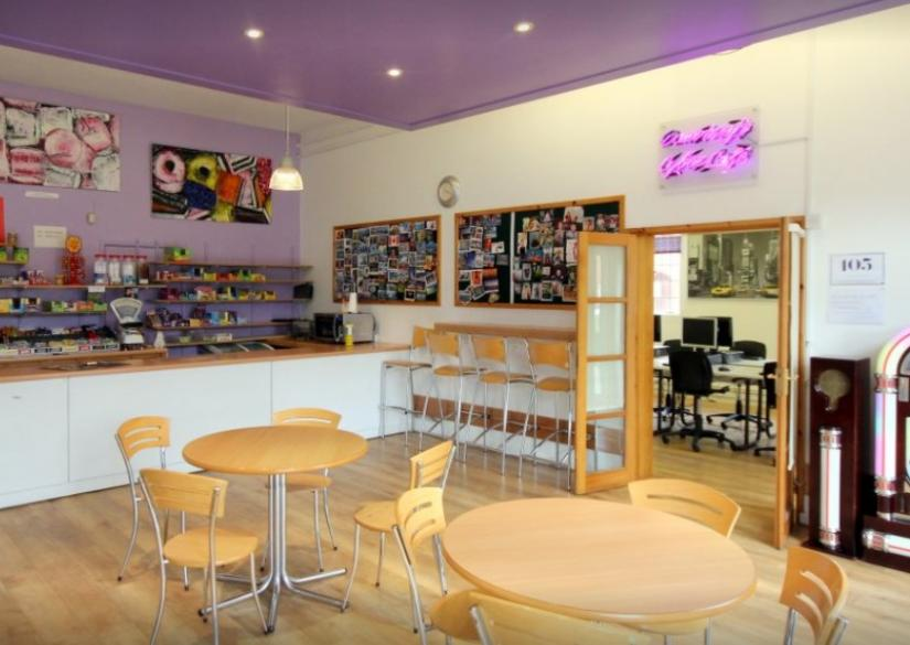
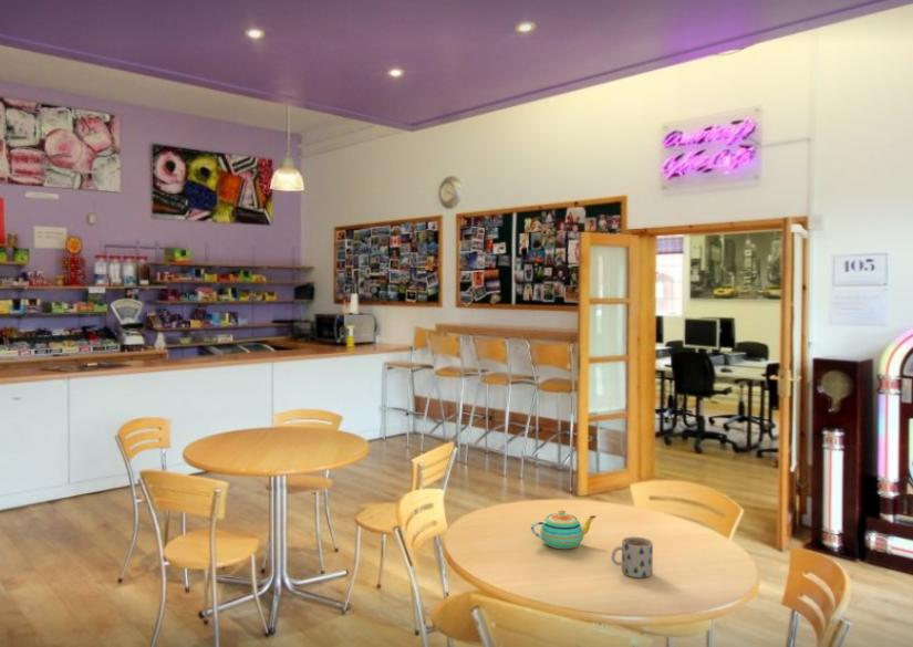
+ mug (631, 556)
+ teapot (563, 526)
